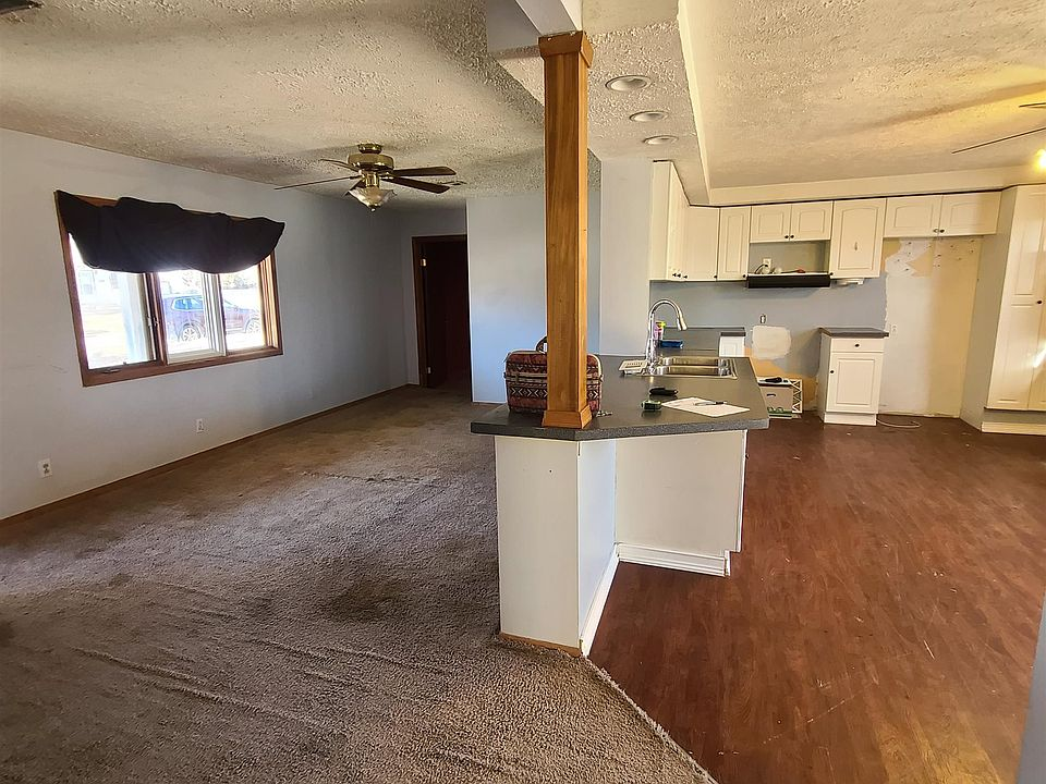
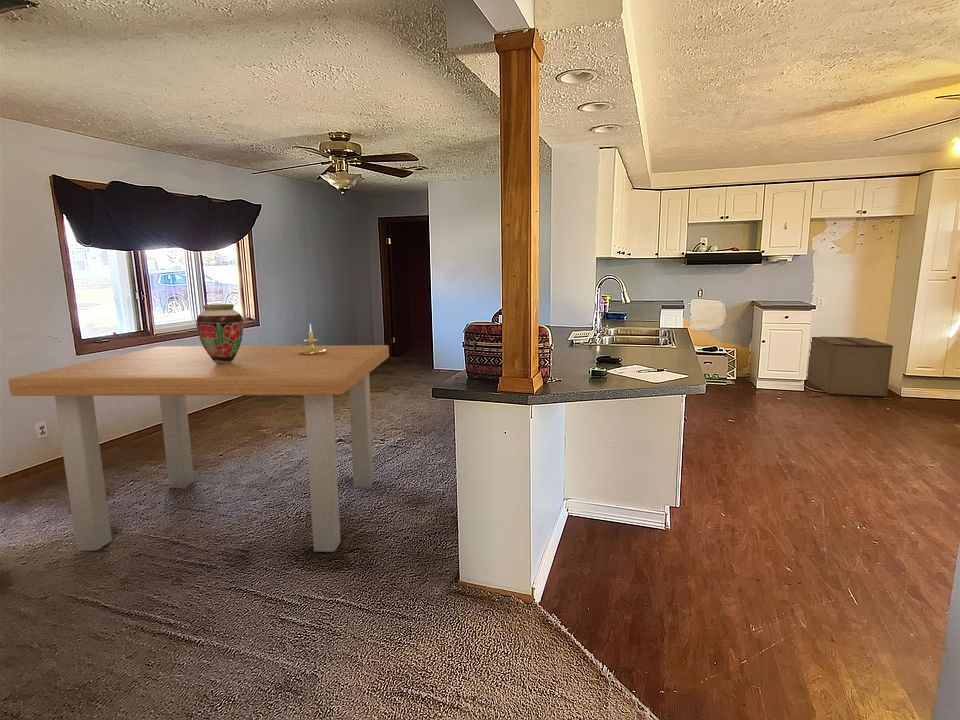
+ vase (221, 334)
+ cardboard box (846, 364)
+ dining table (239, 394)
+ candle holder (309, 338)
